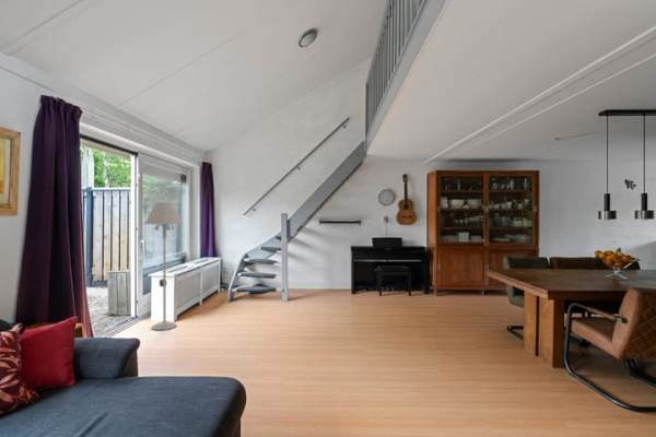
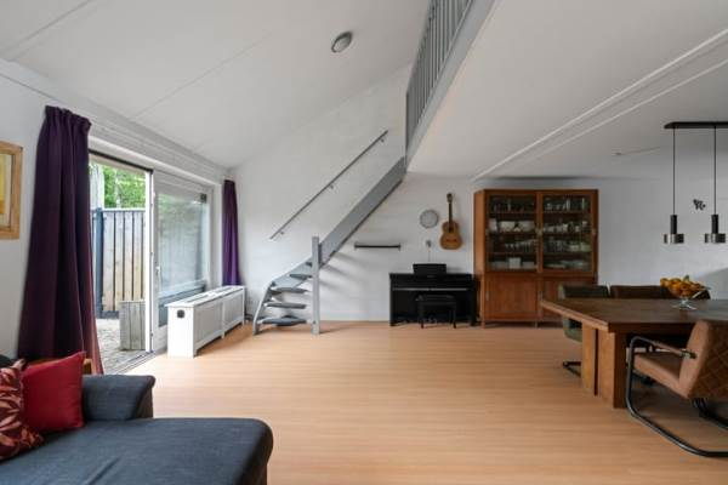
- floor lamp (164, 264)
